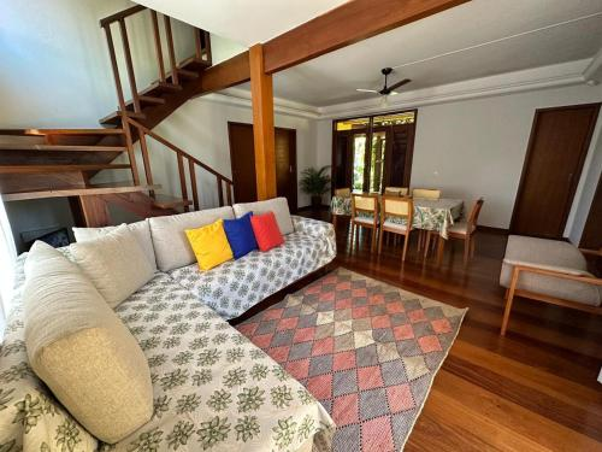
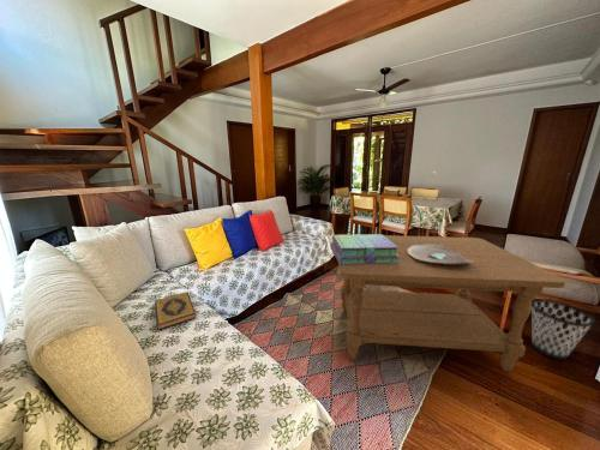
+ hardback book (174, 308)
+ wastebasket (556, 330)
+ coffee table (418, 295)
+ decorative bowl (438, 252)
+ stack of books (362, 247)
